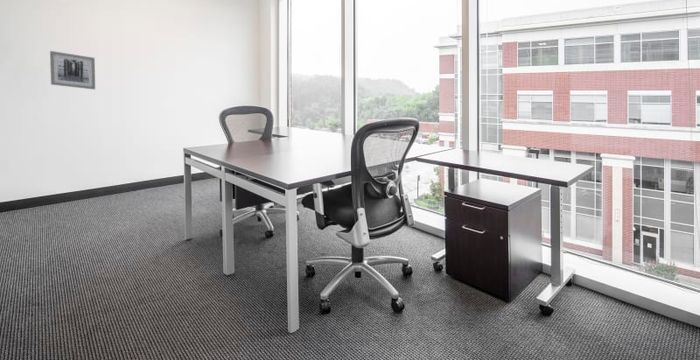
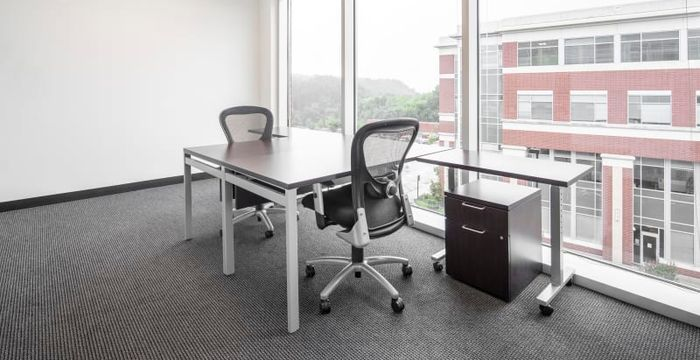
- wall art (73, 70)
